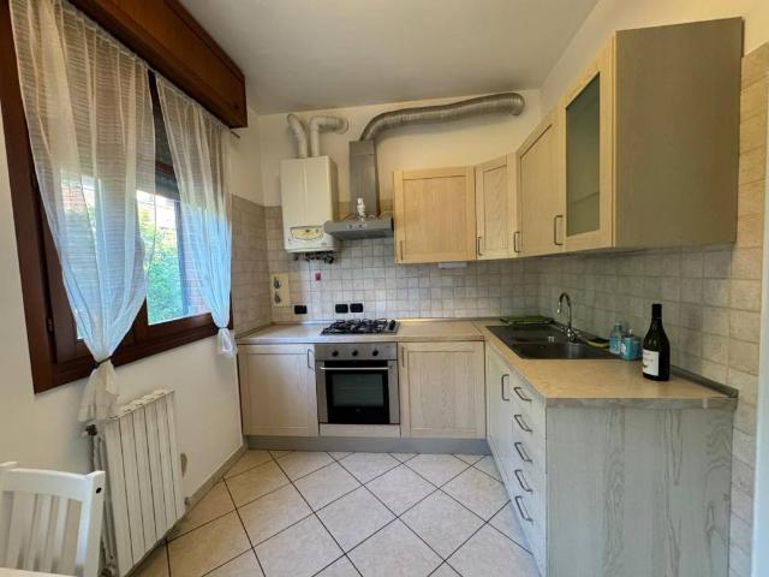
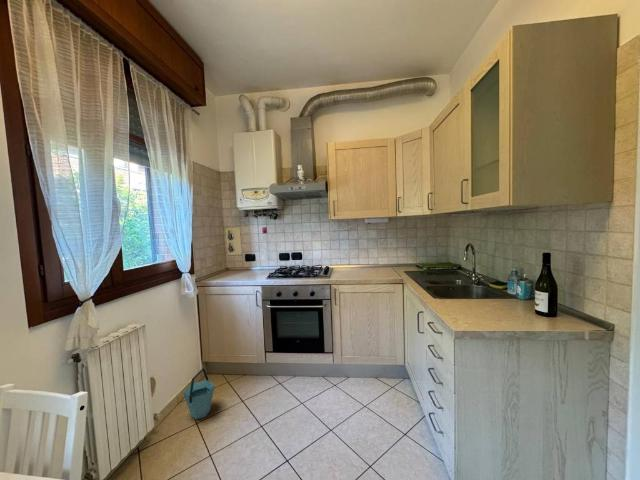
+ bucket (199, 393)
